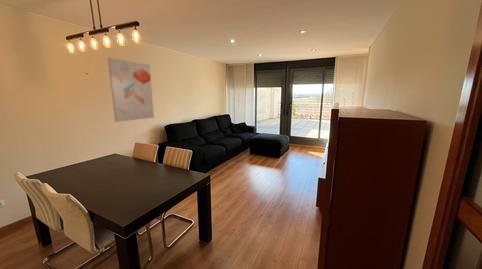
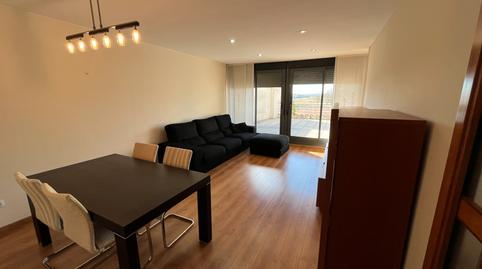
- wall art (133, 91)
